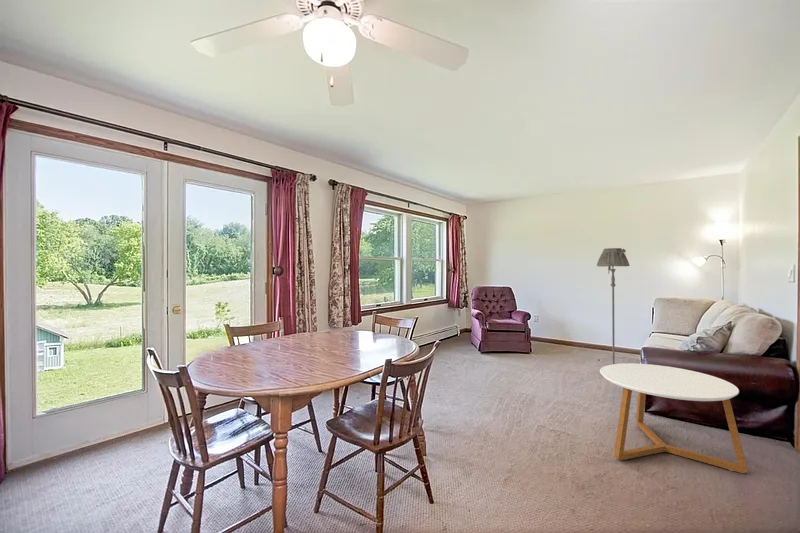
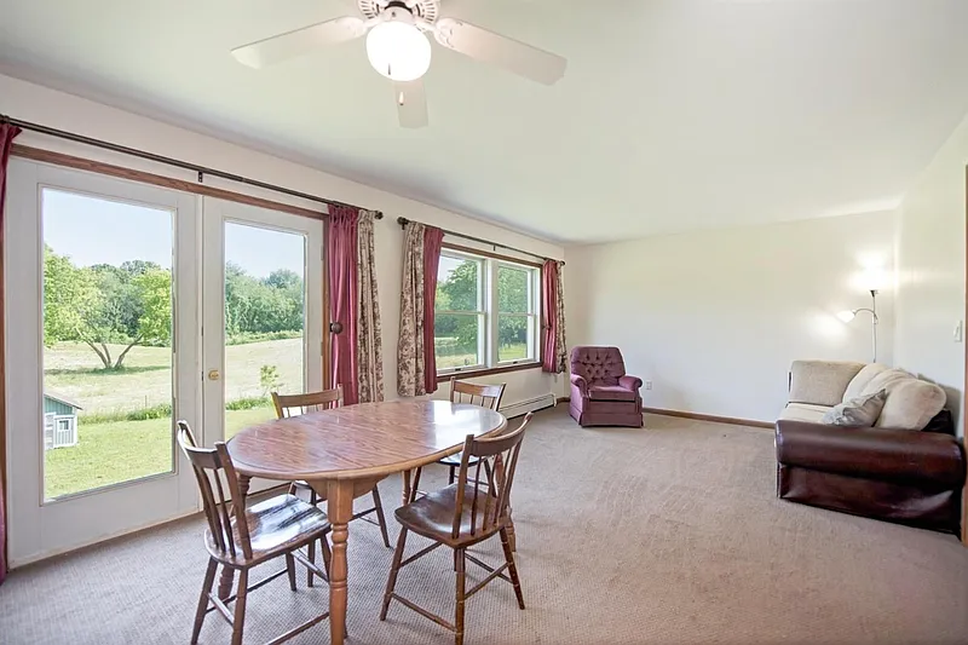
- coffee table (666, 397)
- floor lamp (613, 311)
